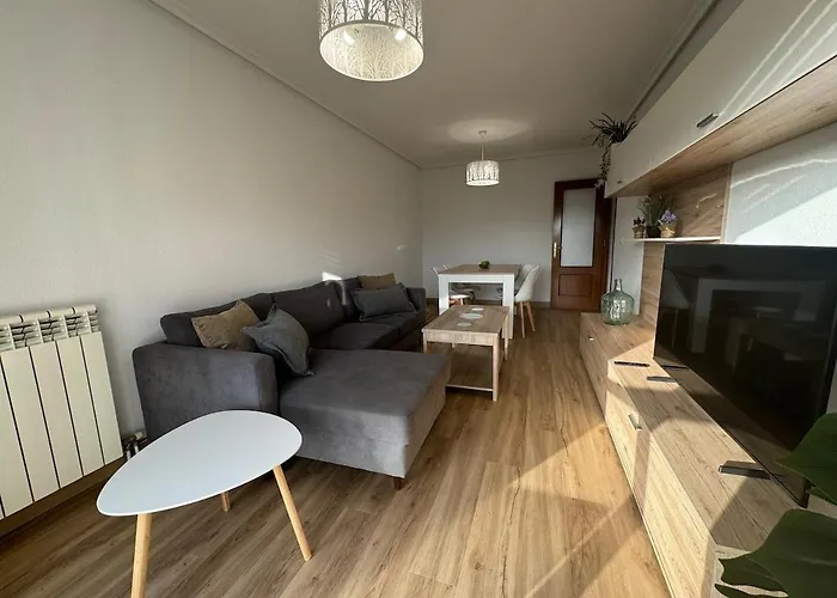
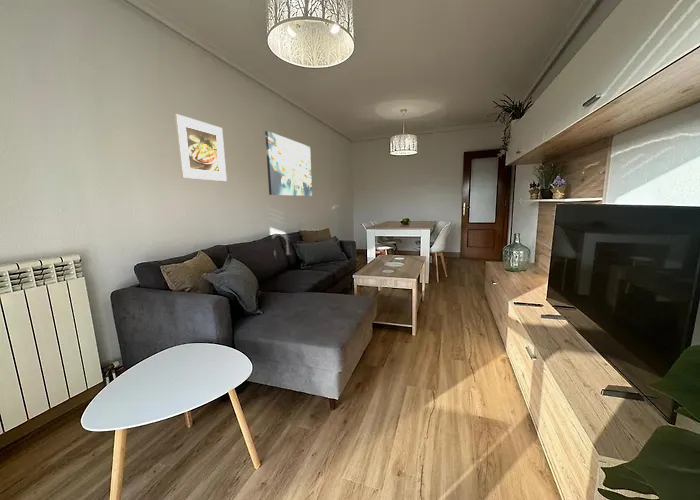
+ wall art (291, 168)
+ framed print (203, 150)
